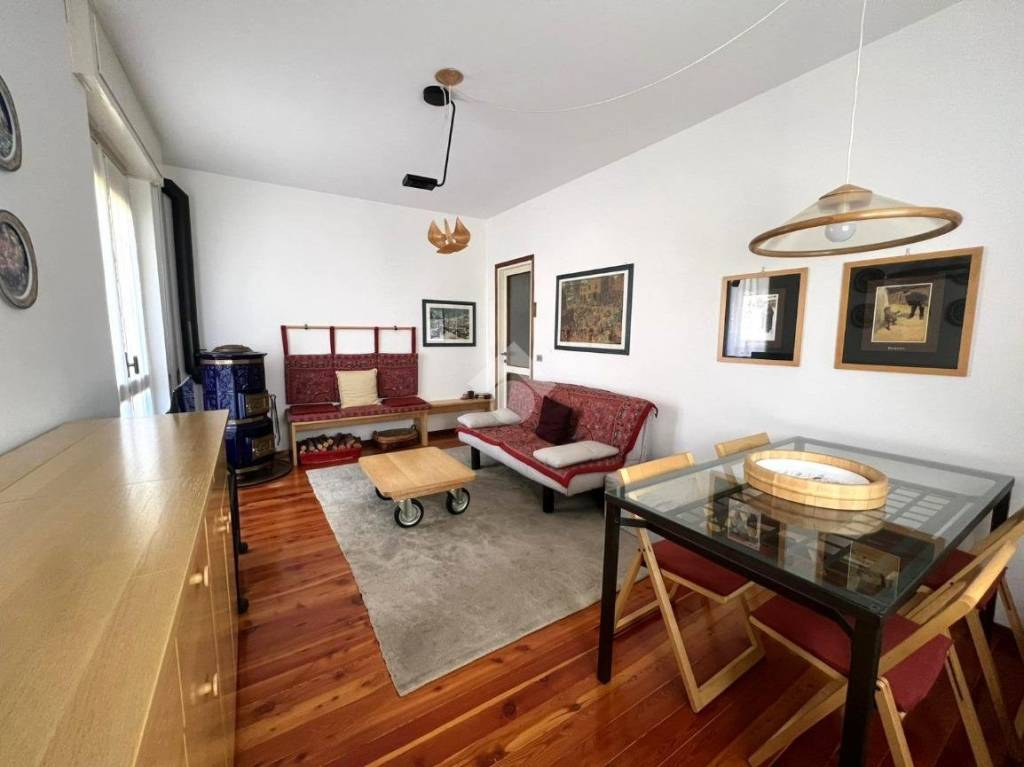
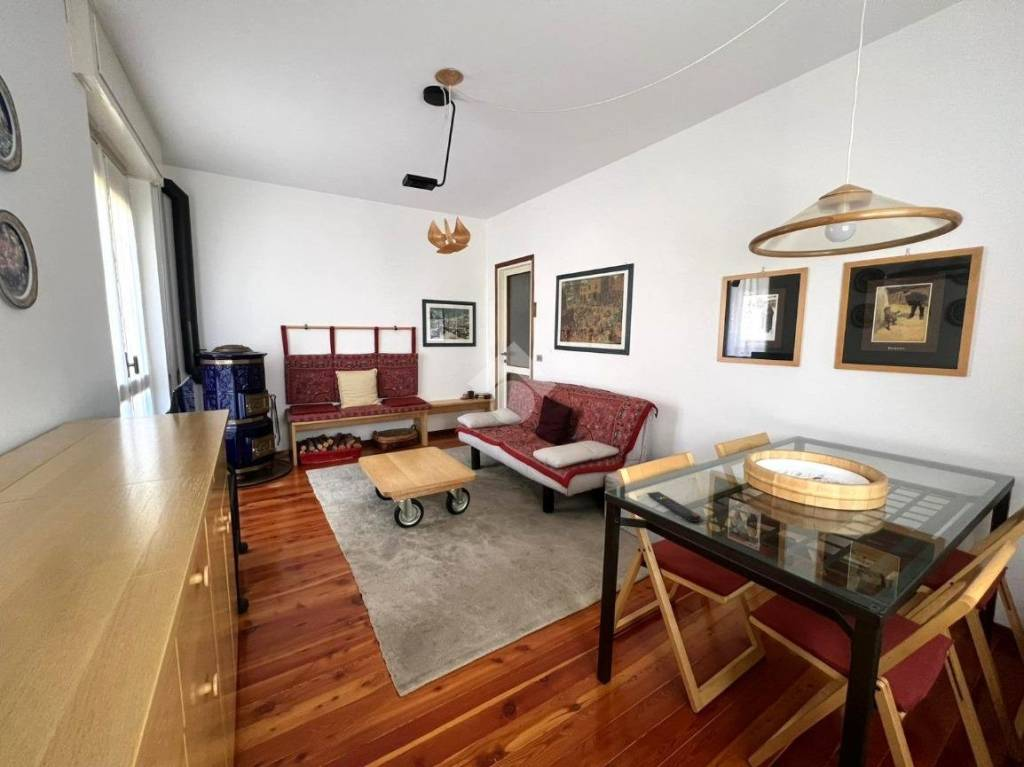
+ remote control (672, 505)
